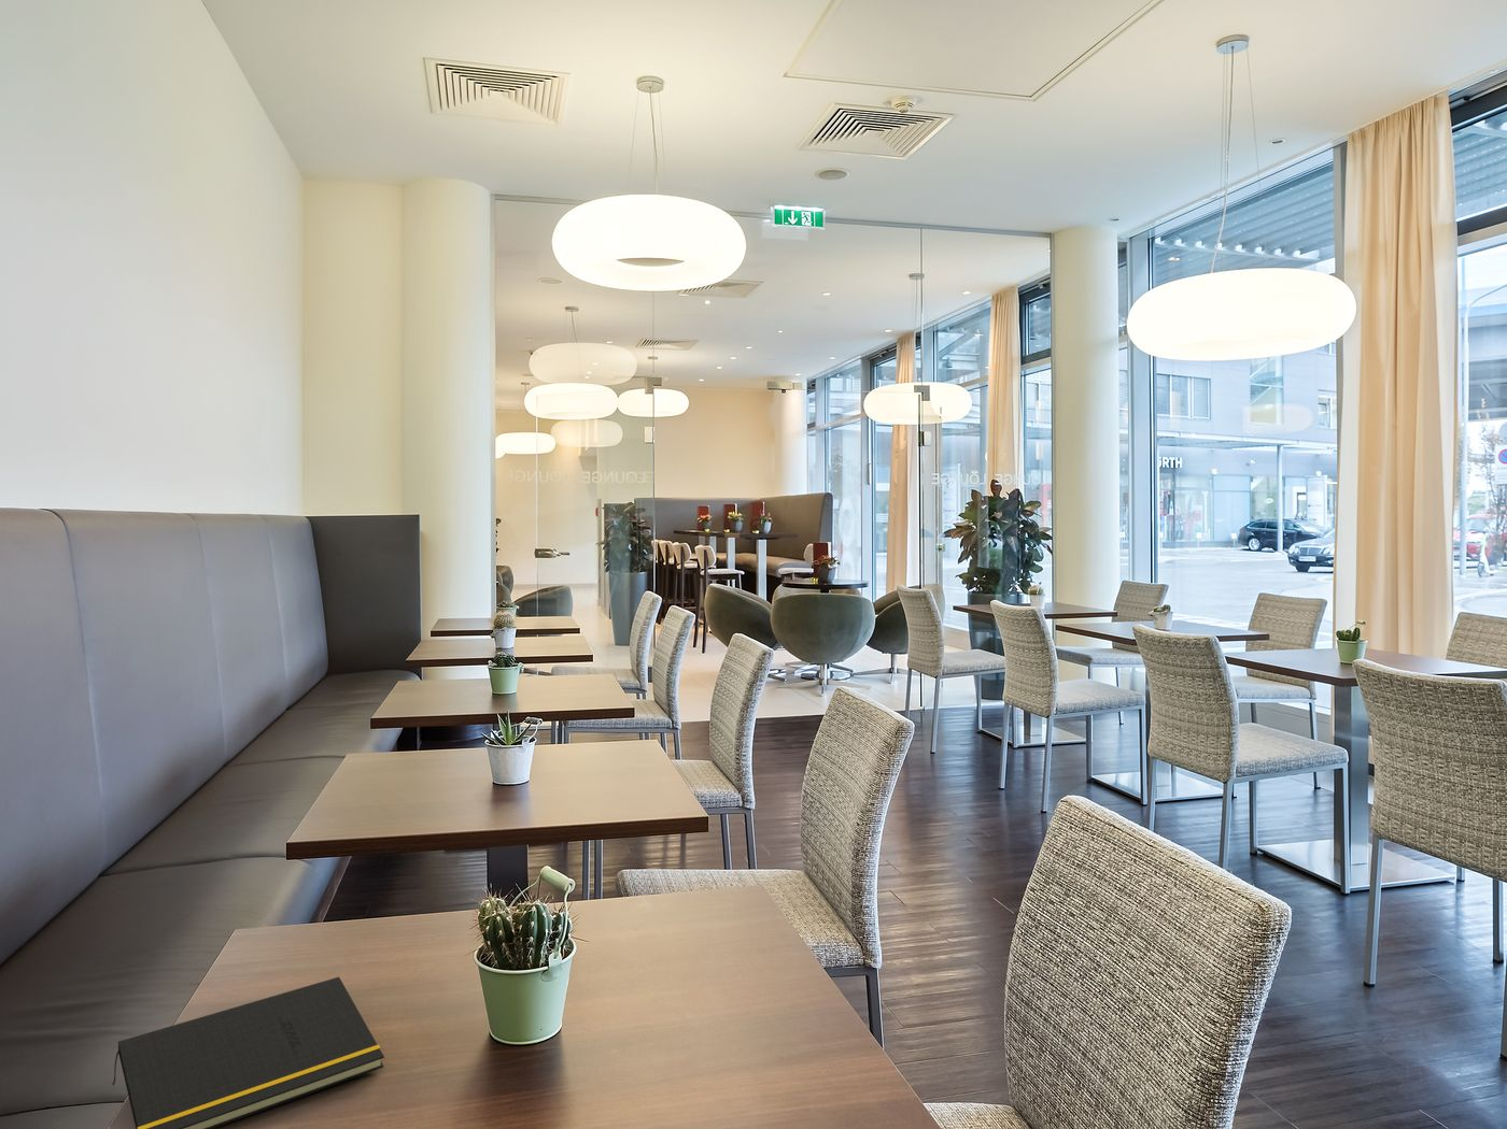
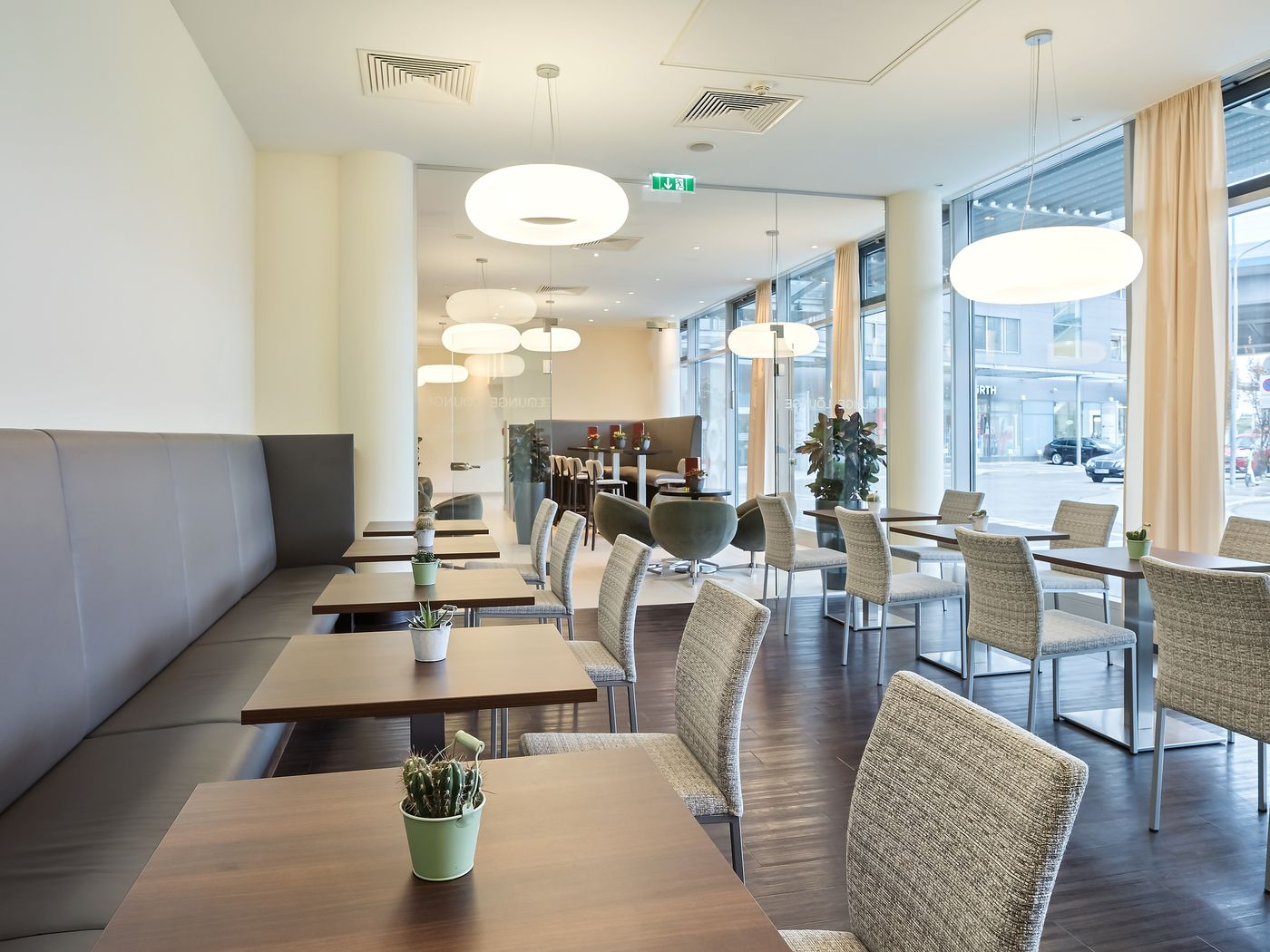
- notepad (252, 1054)
